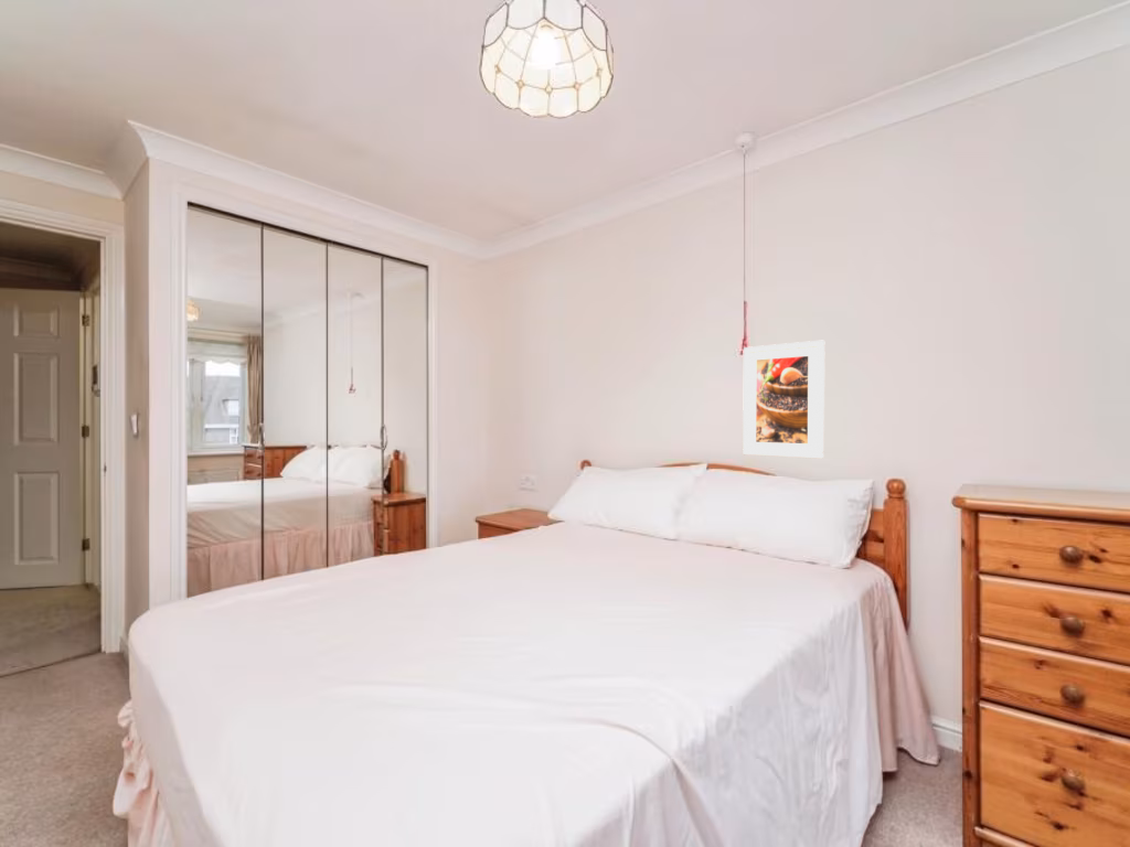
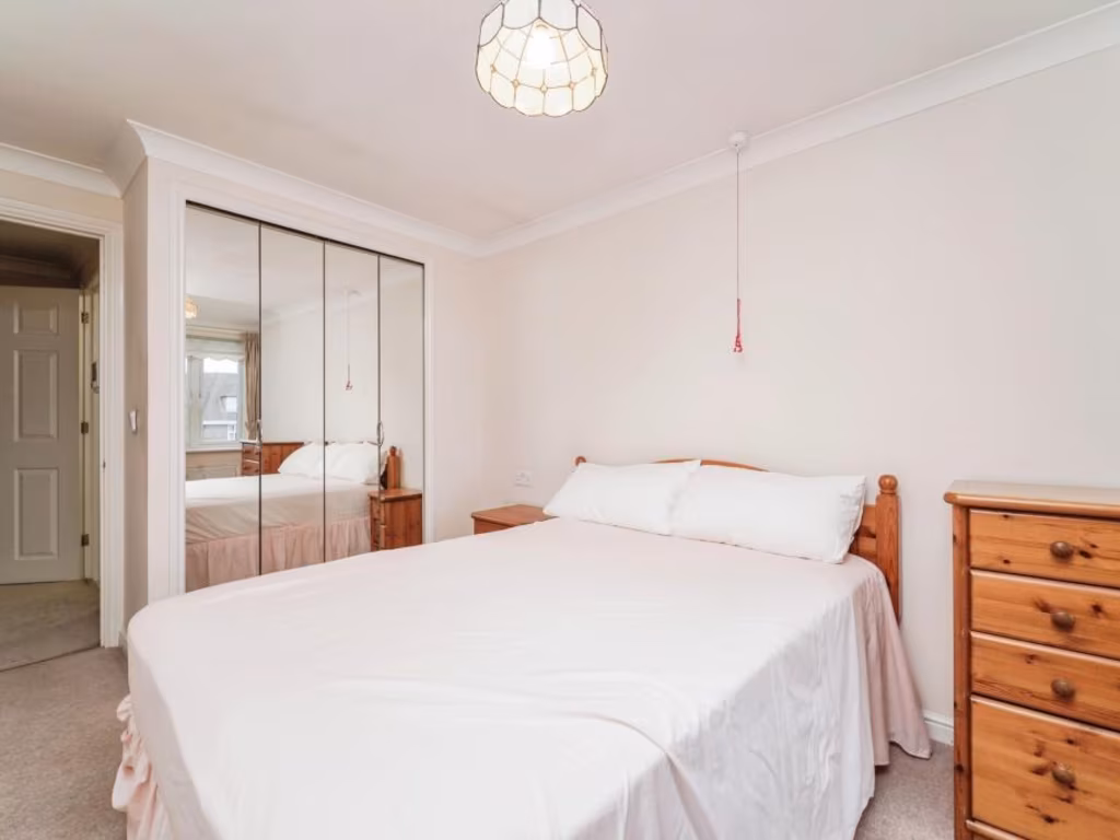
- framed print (781, 400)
